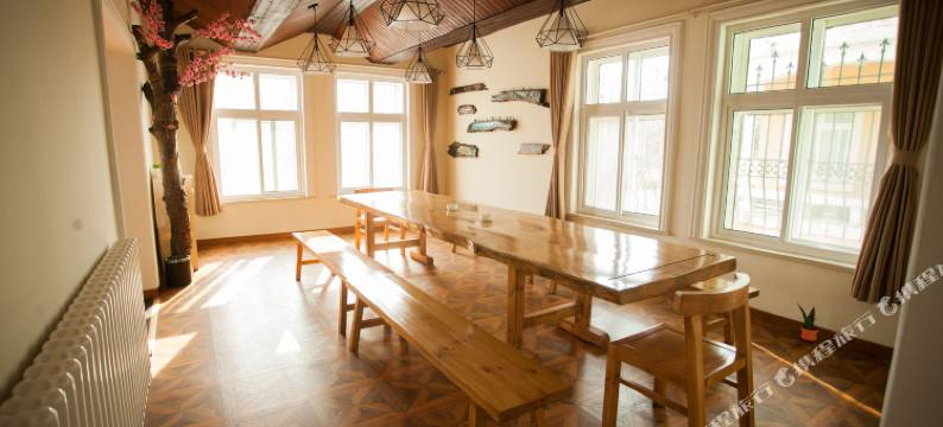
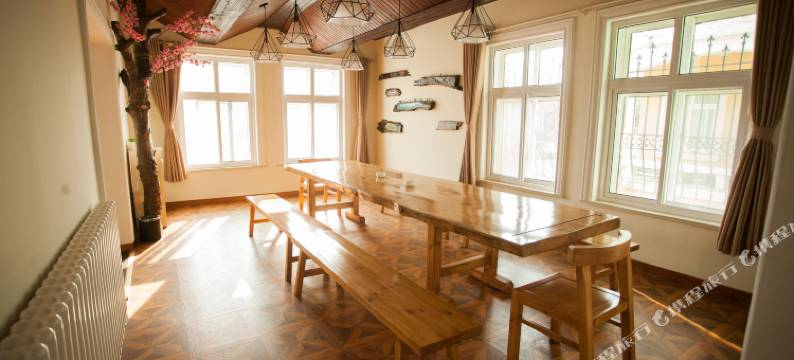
- potted plant (806, 320)
